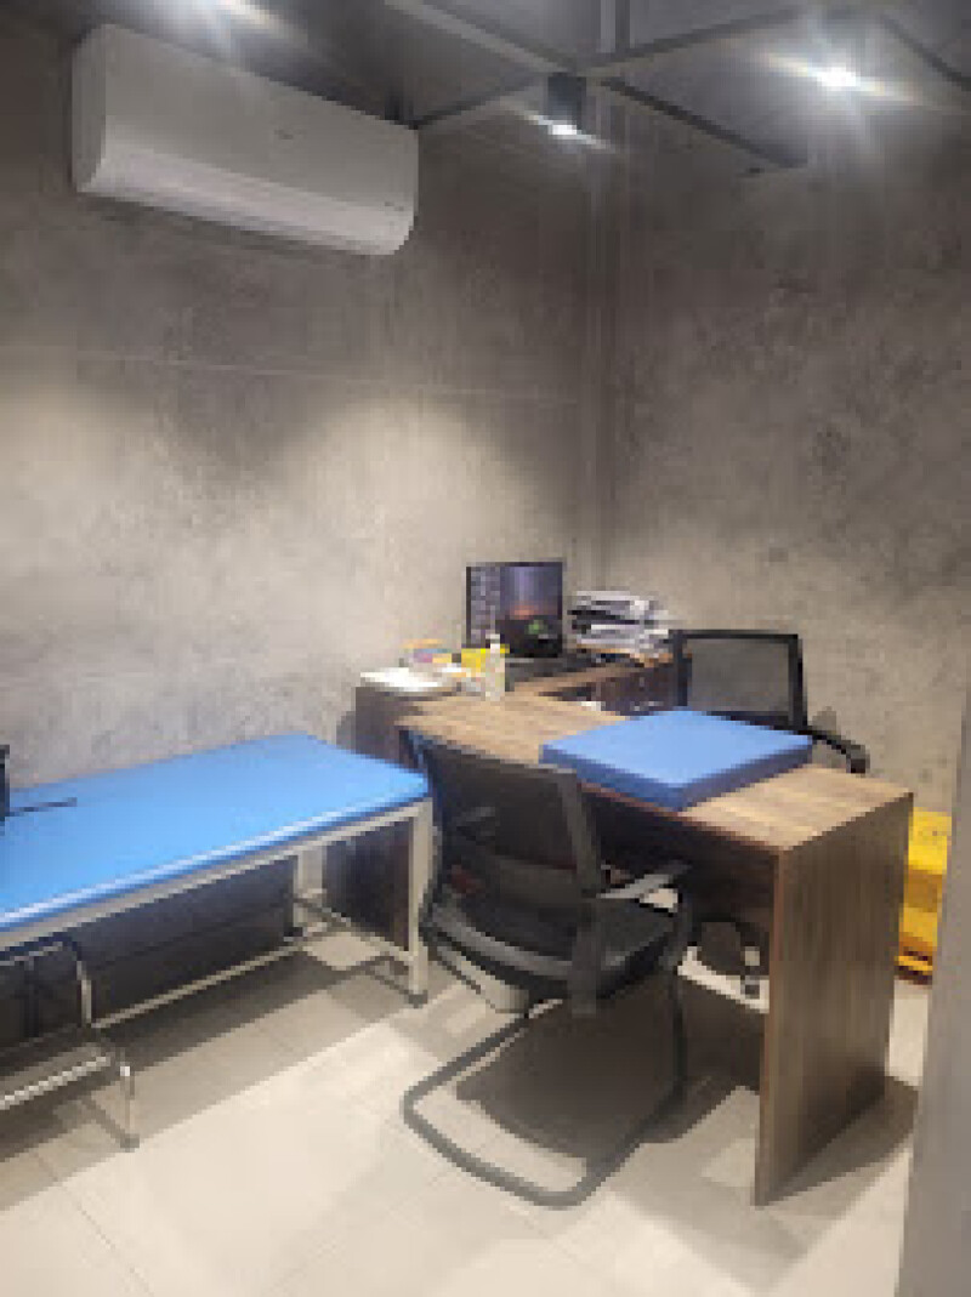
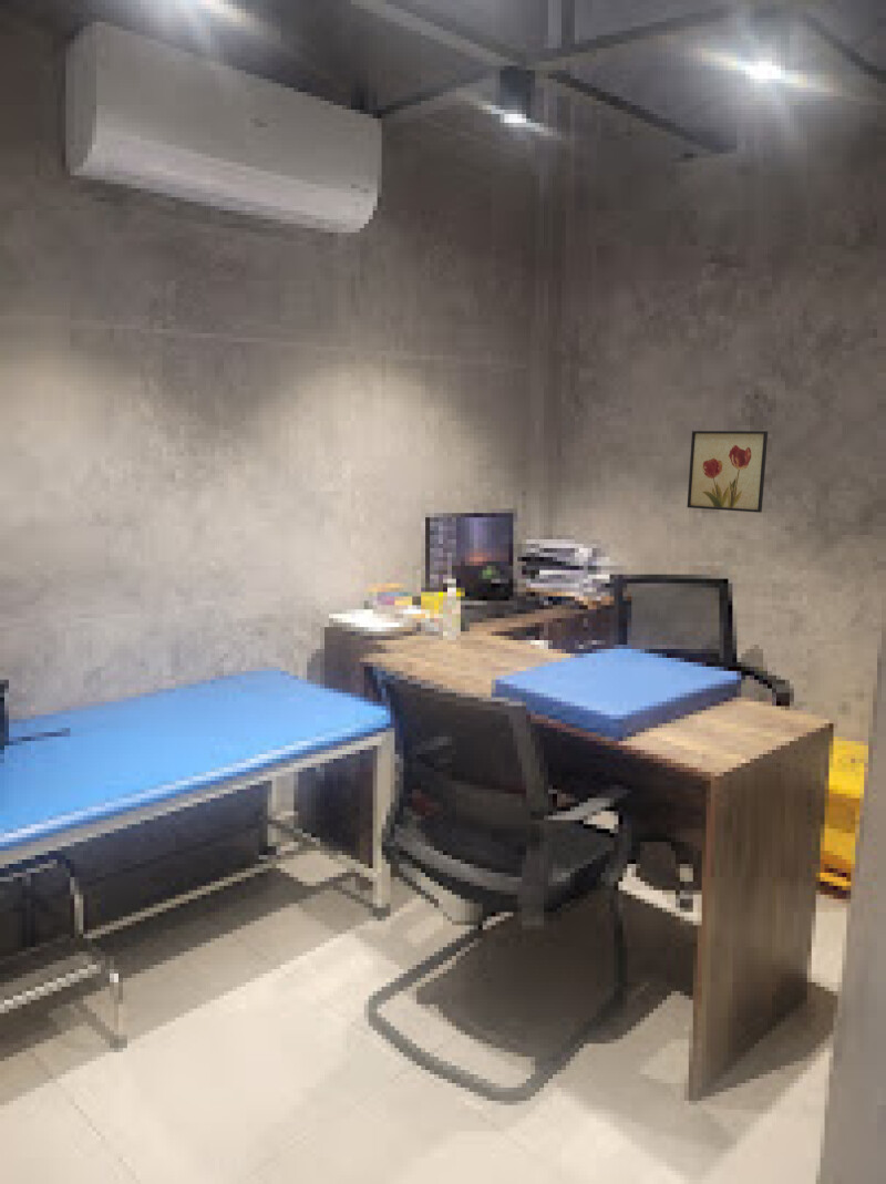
+ wall art (727, 471)
